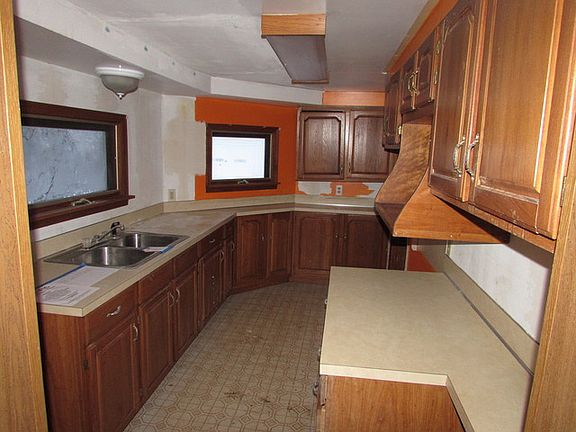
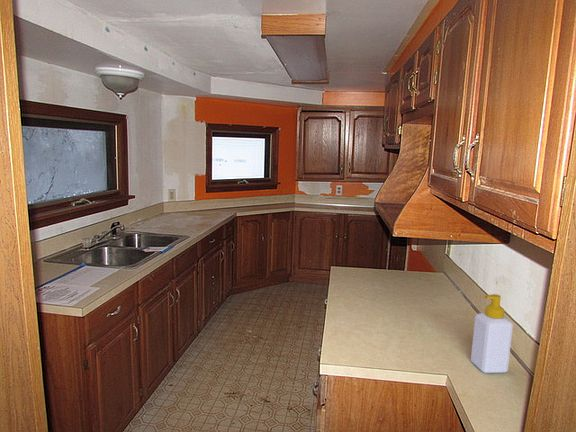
+ soap bottle (492, 331)
